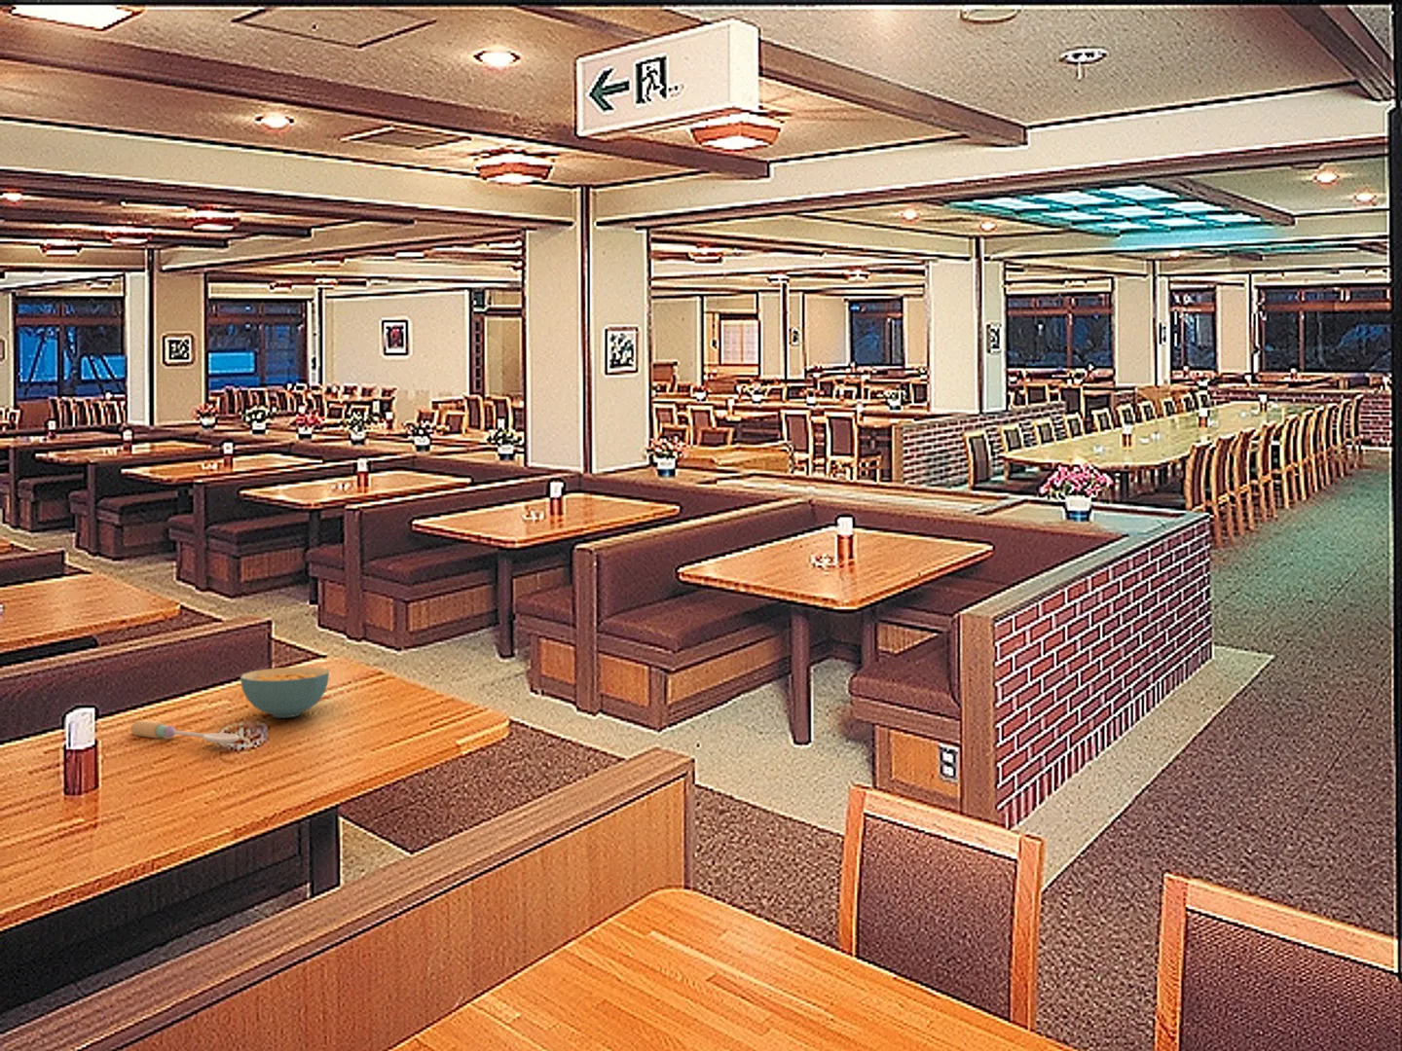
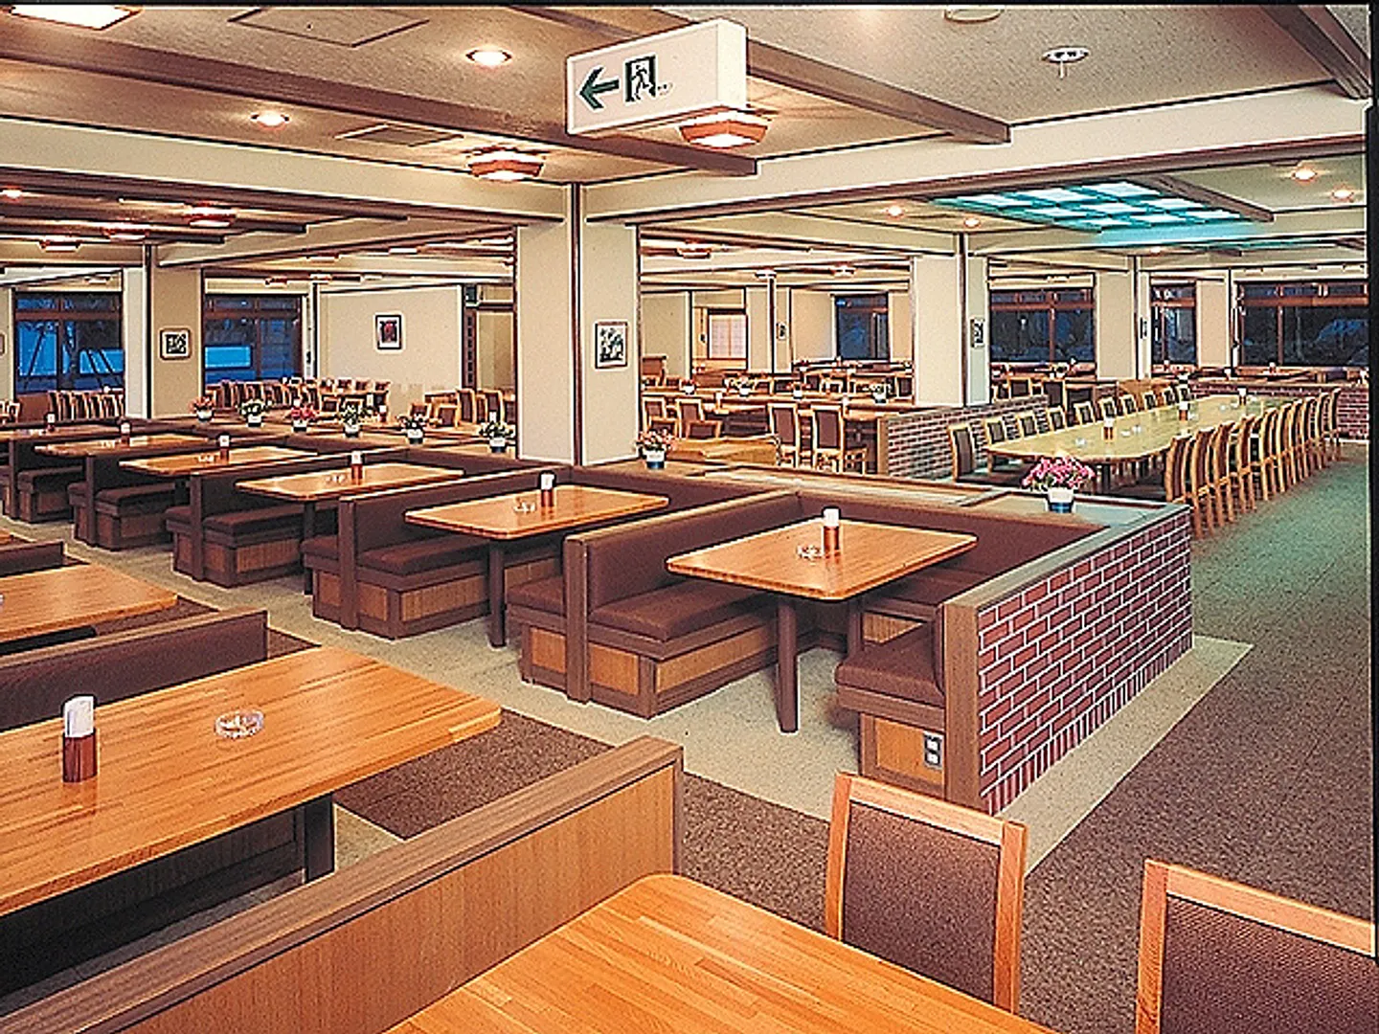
- cereal bowl (285, 693)
- spoon (184, 733)
